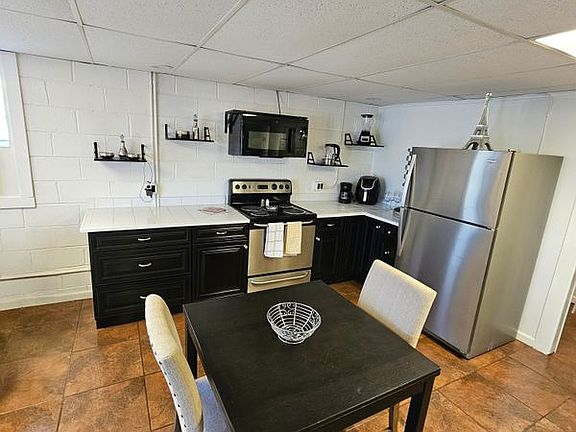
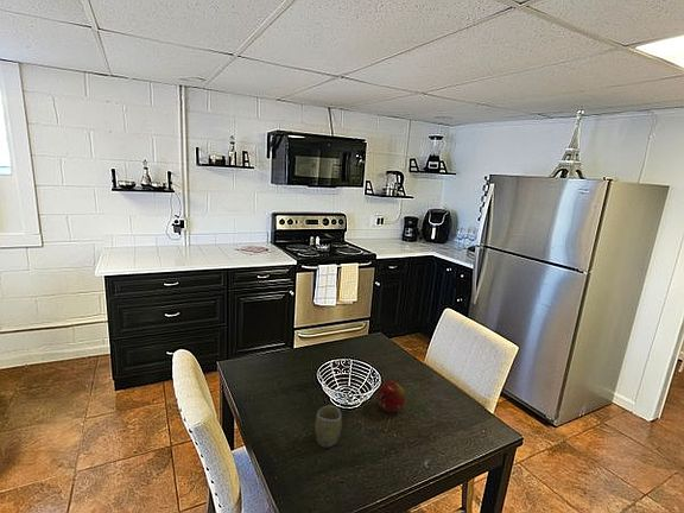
+ fruit (392, 395)
+ cup (328, 426)
